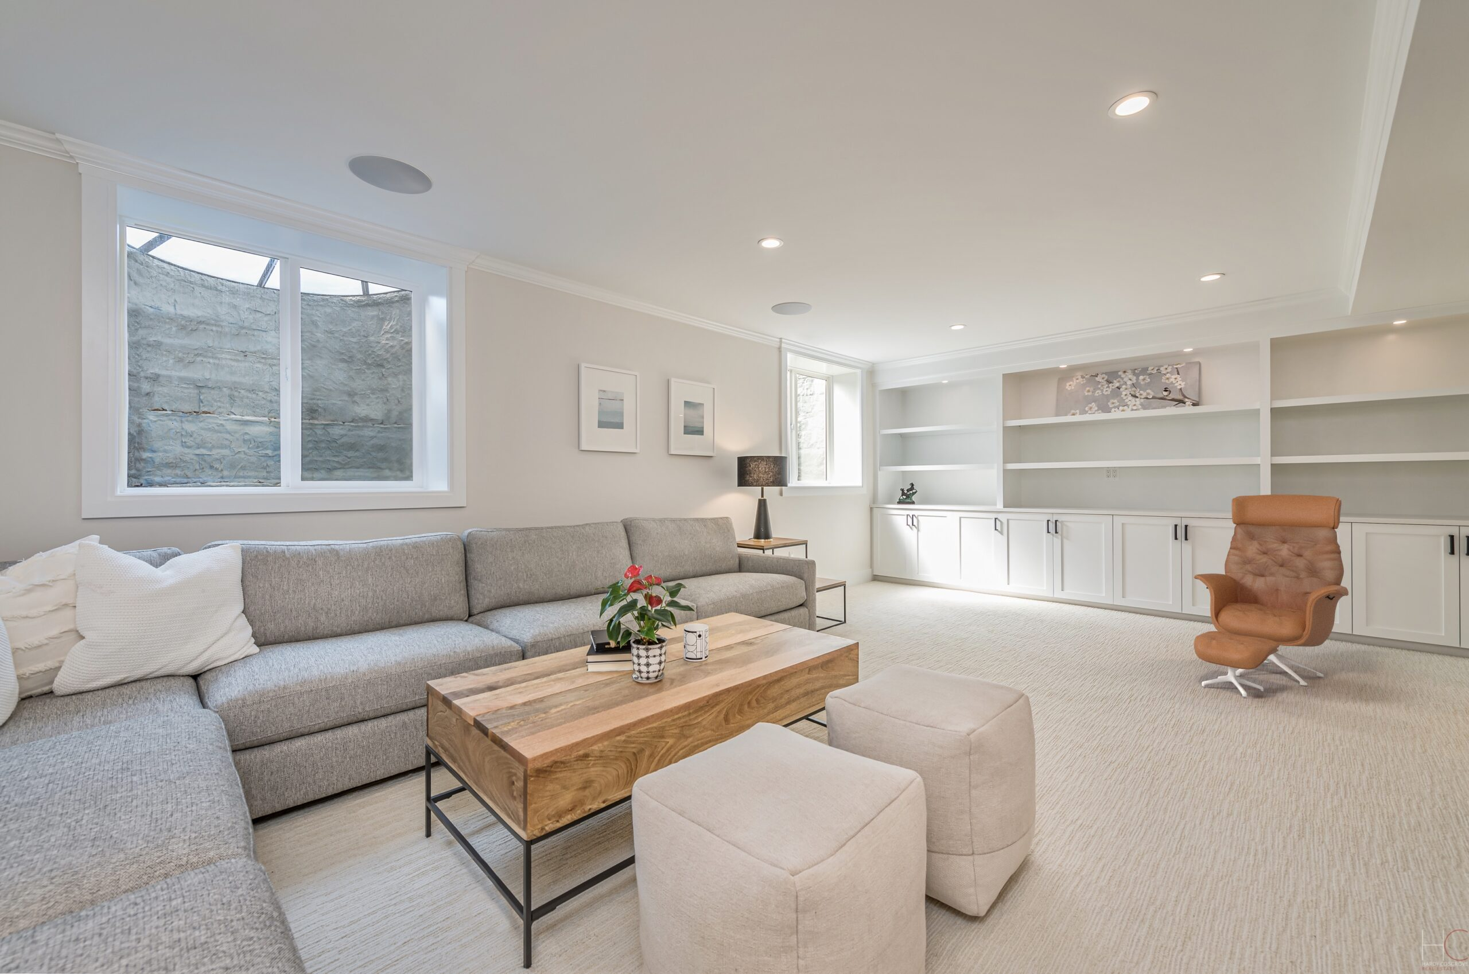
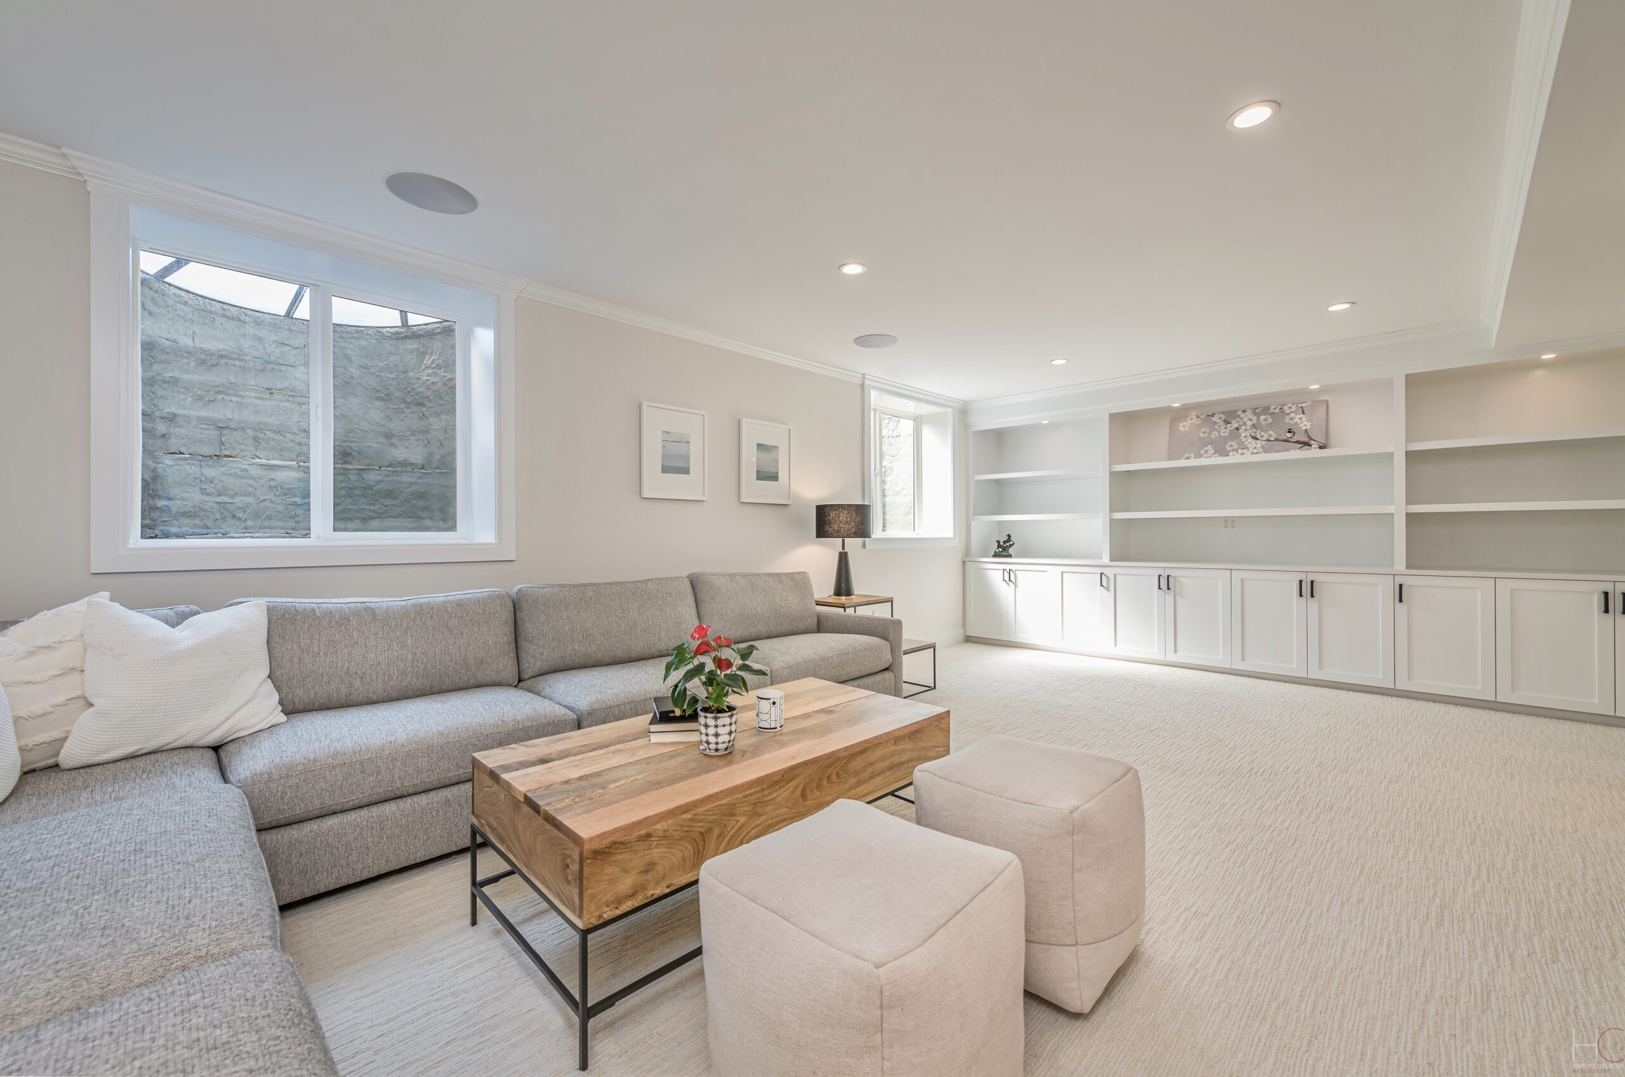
- lounge chair (1258, 586)
